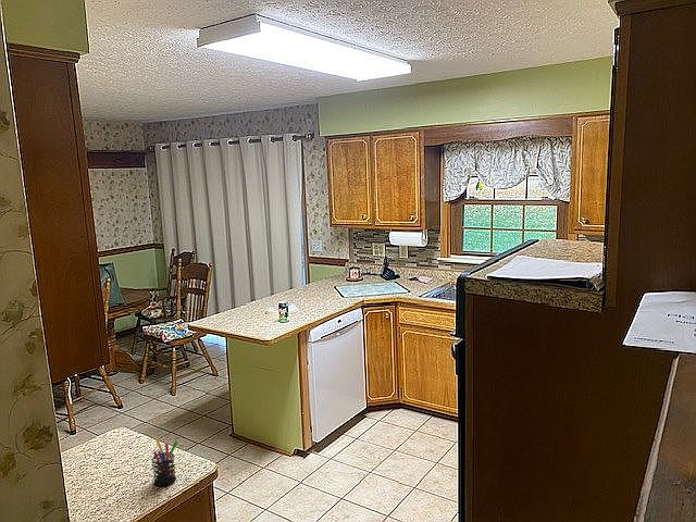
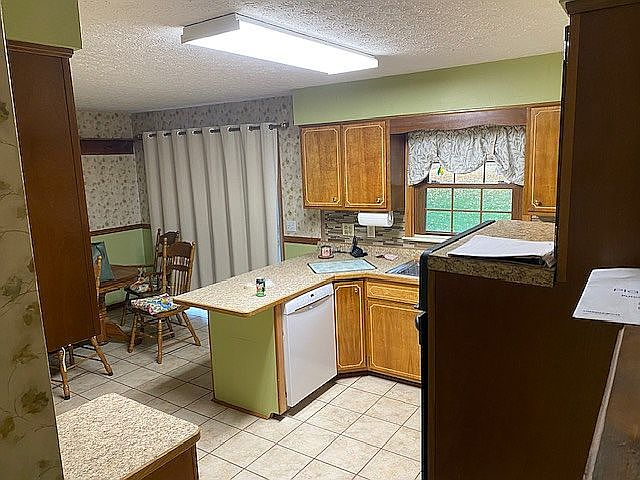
- pen holder (165, 460)
